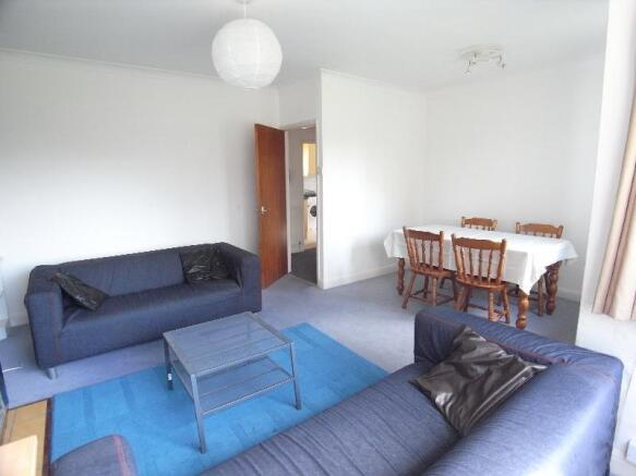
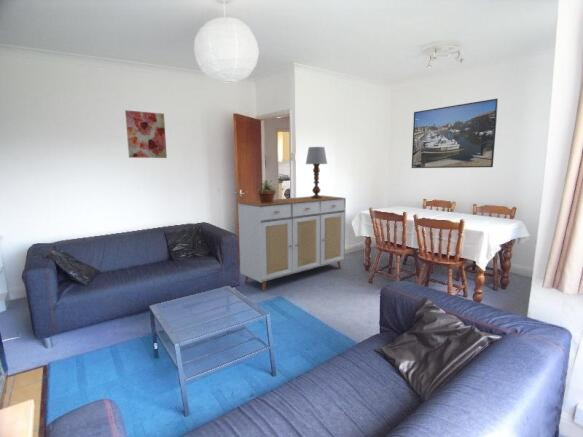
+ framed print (450, 137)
+ potted plant (266, 190)
+ sideboard (295, 238)
+ wall art (146, 135)
+ table lamp (316, 173)
